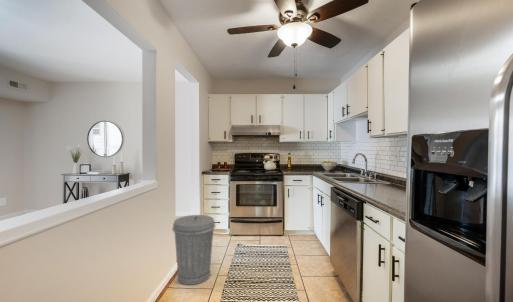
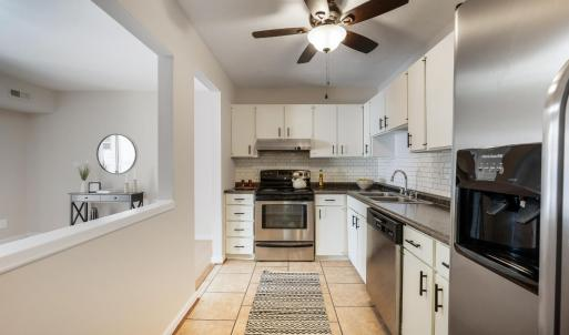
- trash can (194, 246)
